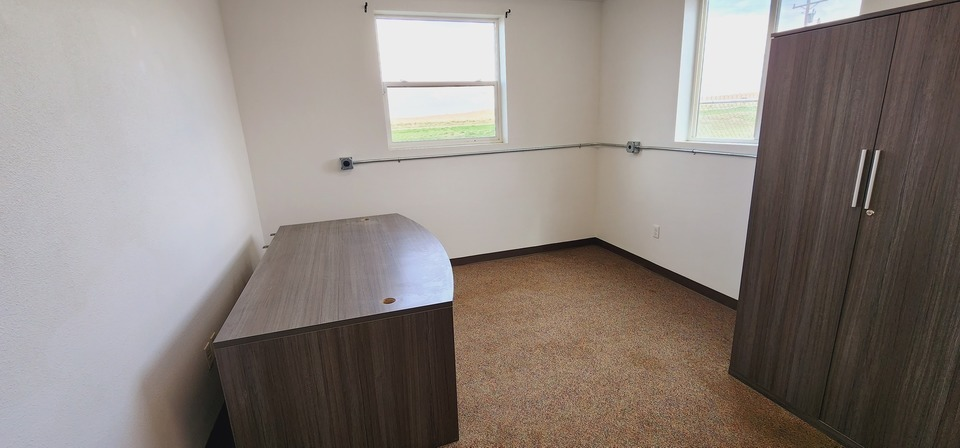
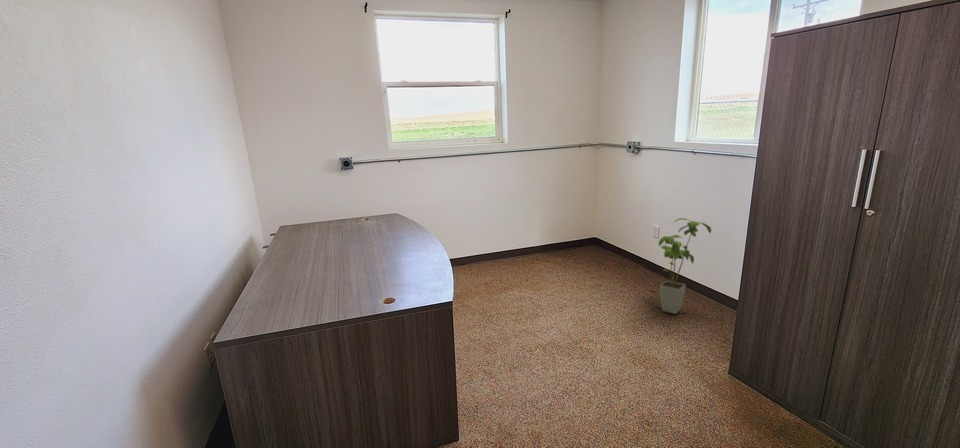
+ house plant (680, 265)
